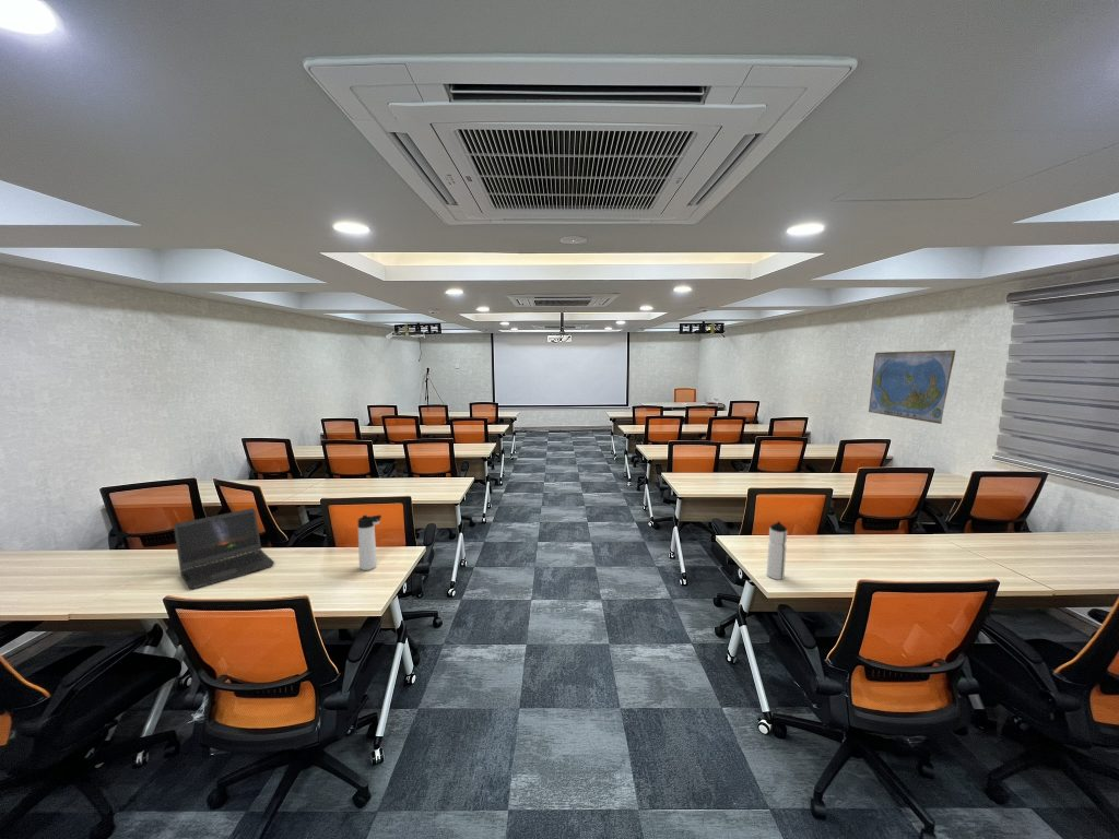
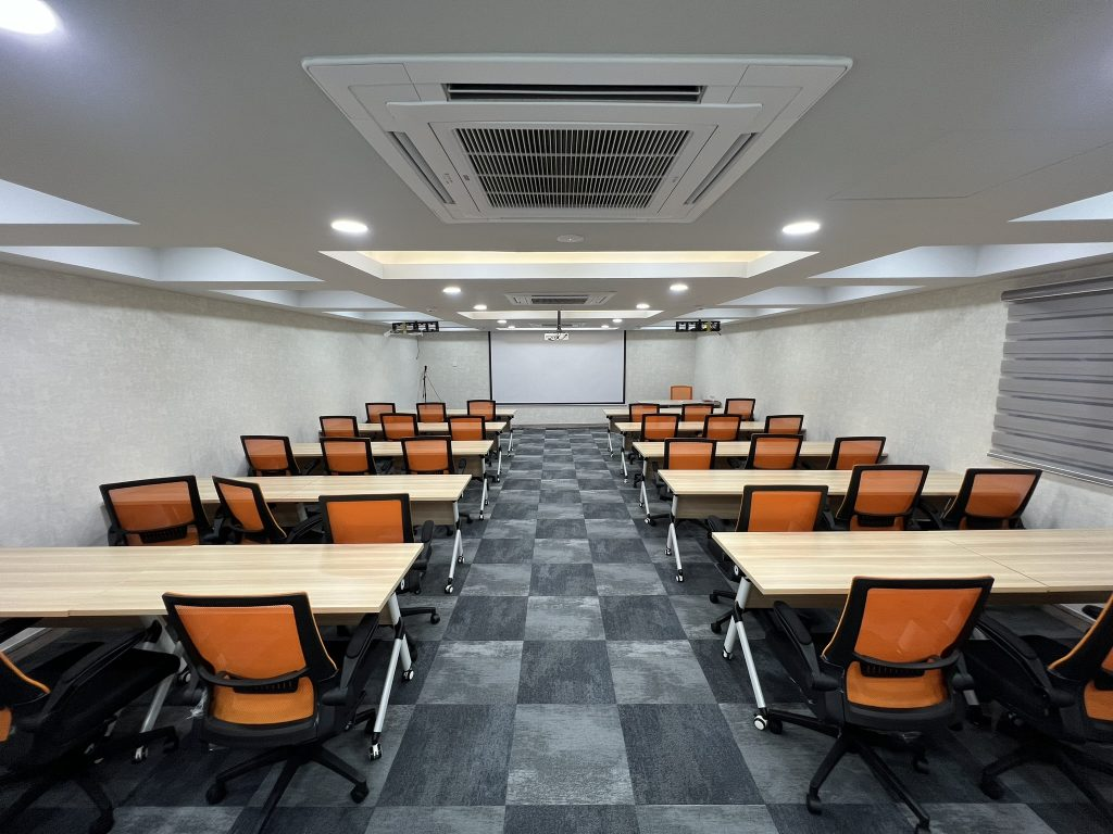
- laptop computer (225, 545)
- water bottle (777, 548)
- world map (906, 385)
- thermos bottle (370, 541)
